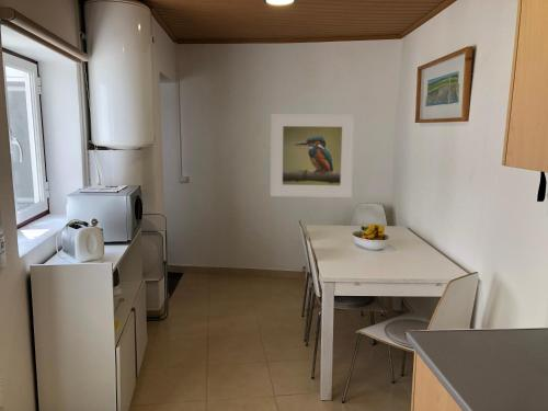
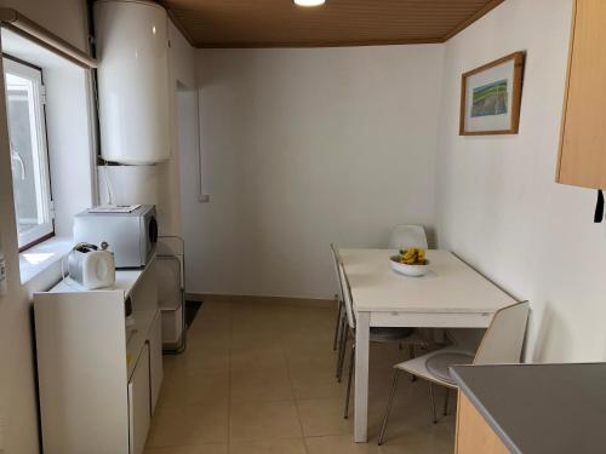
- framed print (311, 156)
